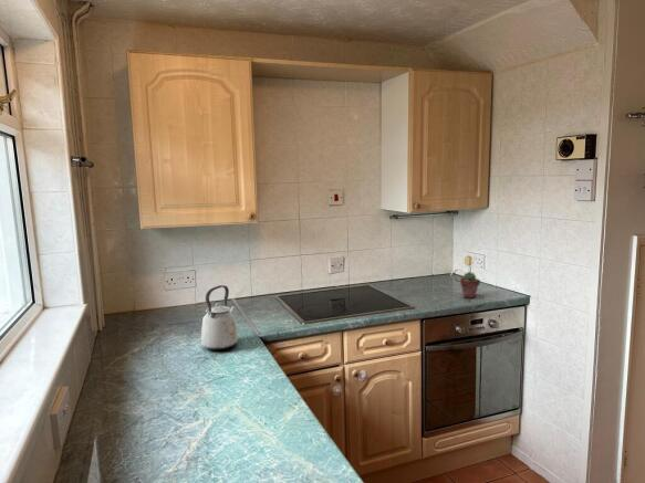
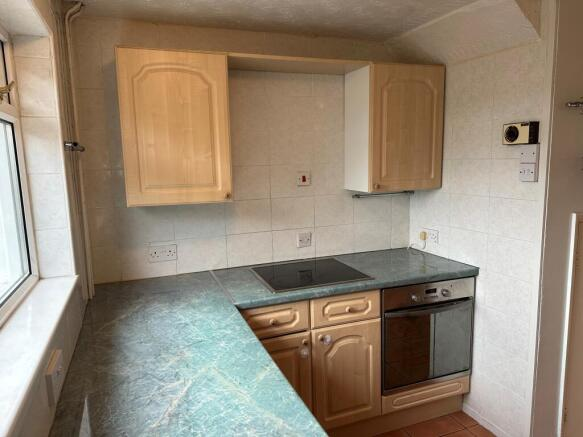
- potted succulent (469, 284)
- kettle (222, 314)
